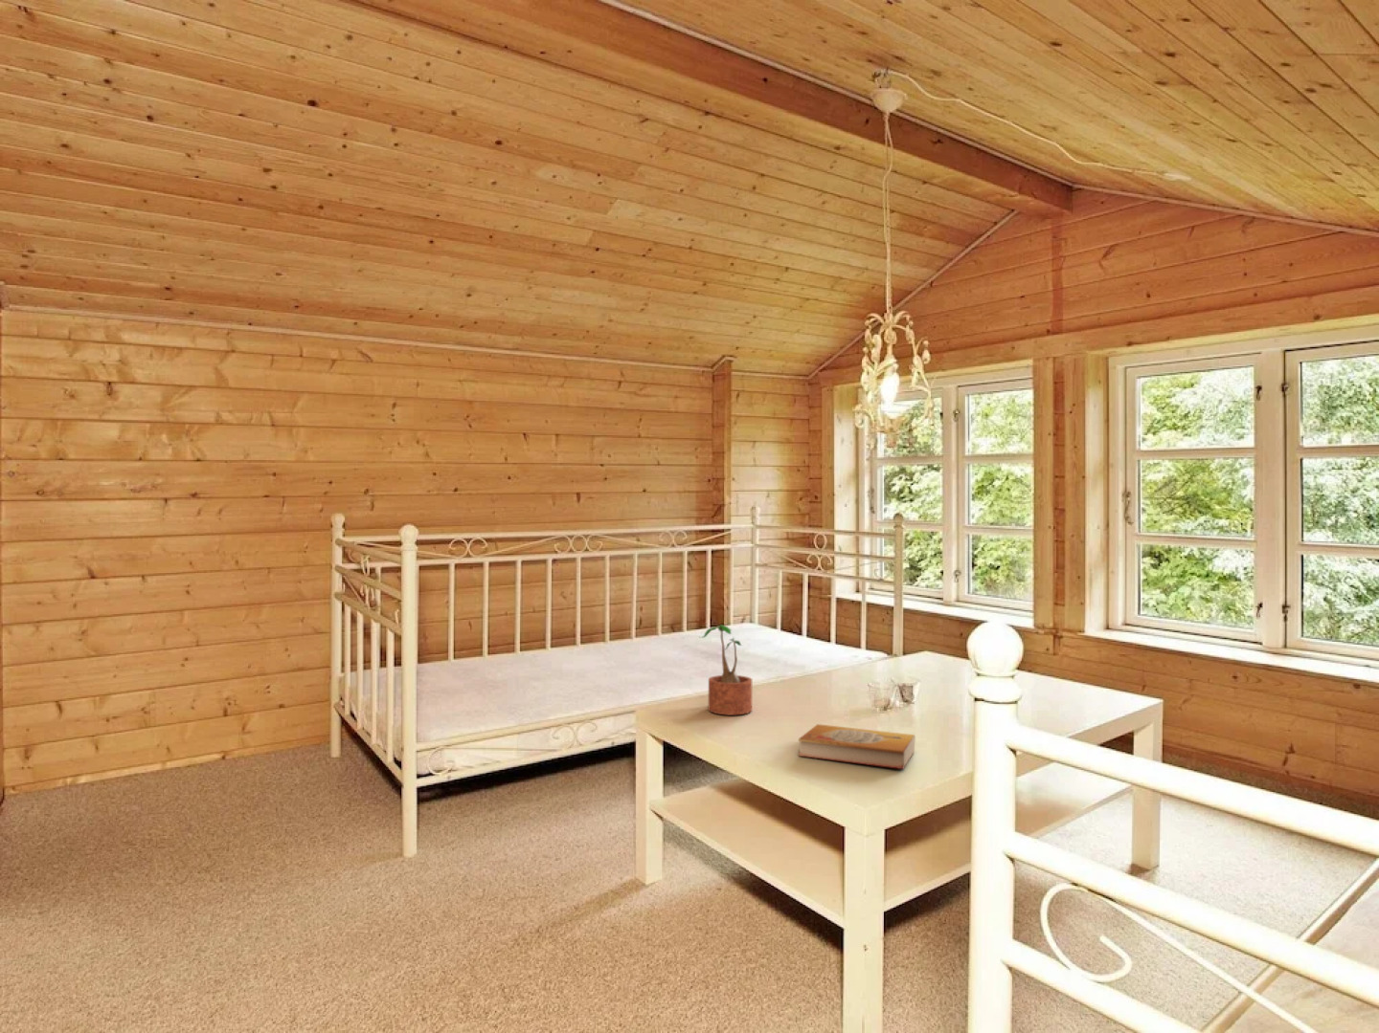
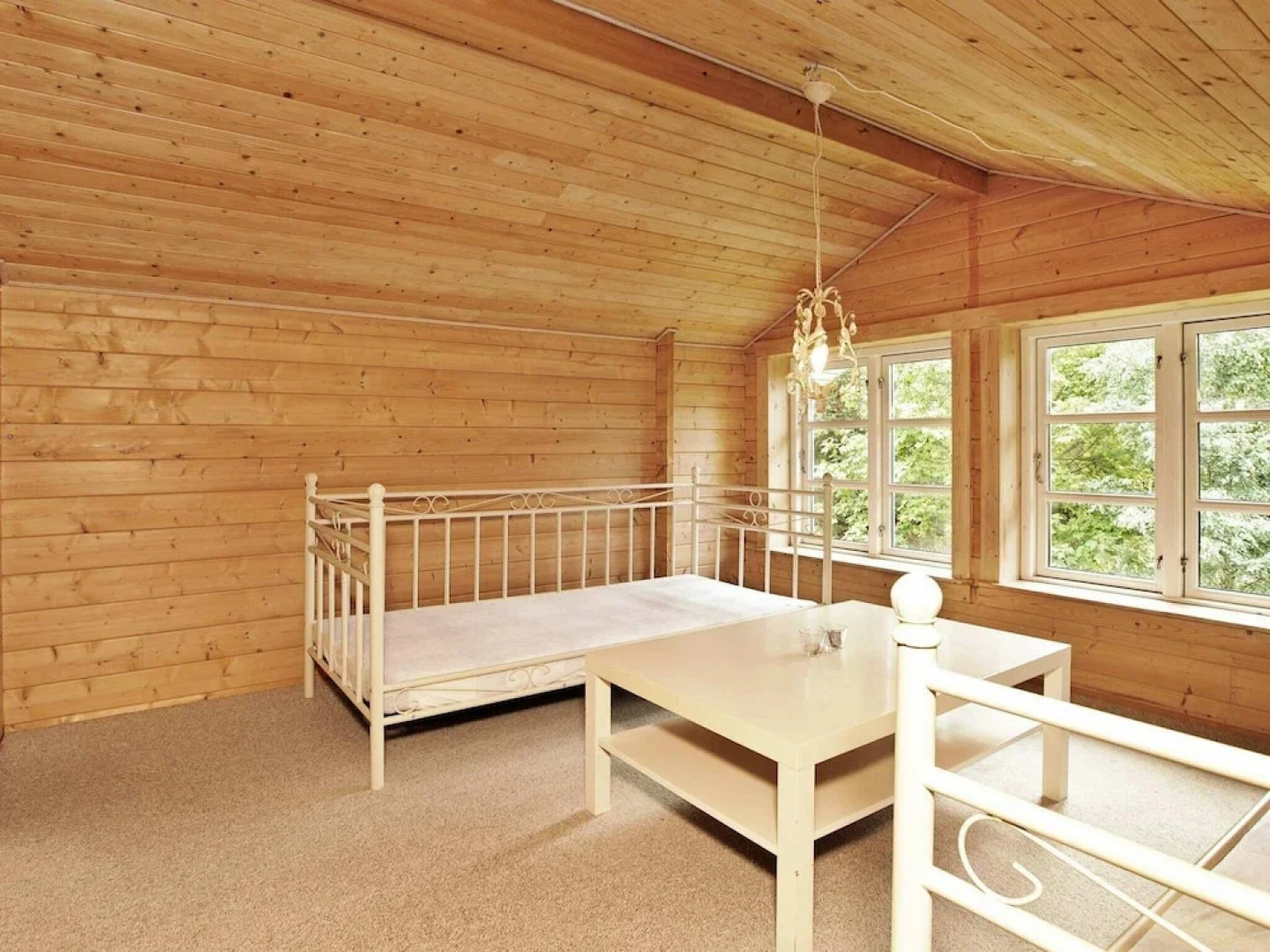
- book (857, 744)
- potted plant (724, 666)
